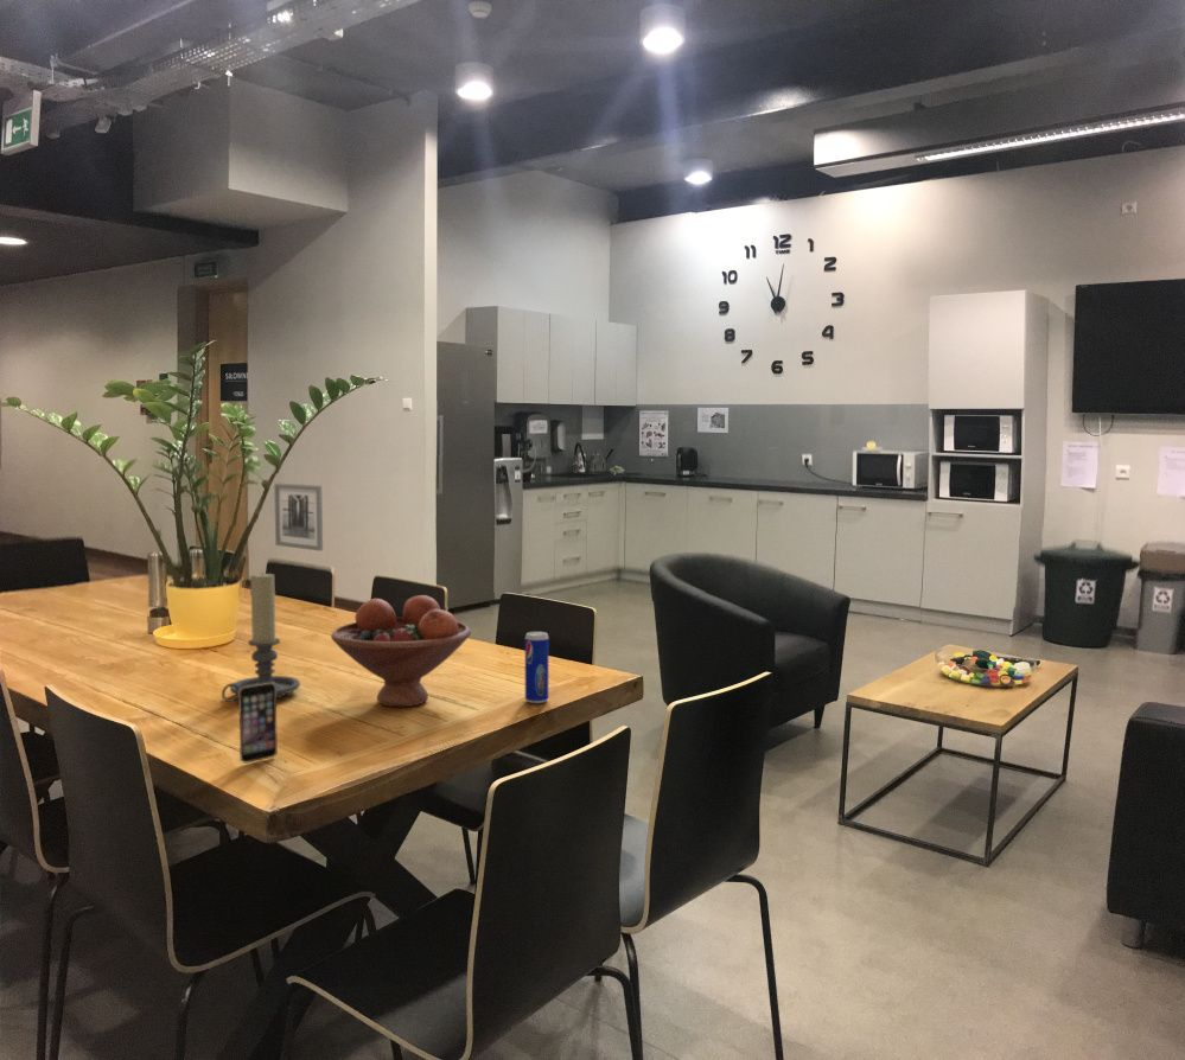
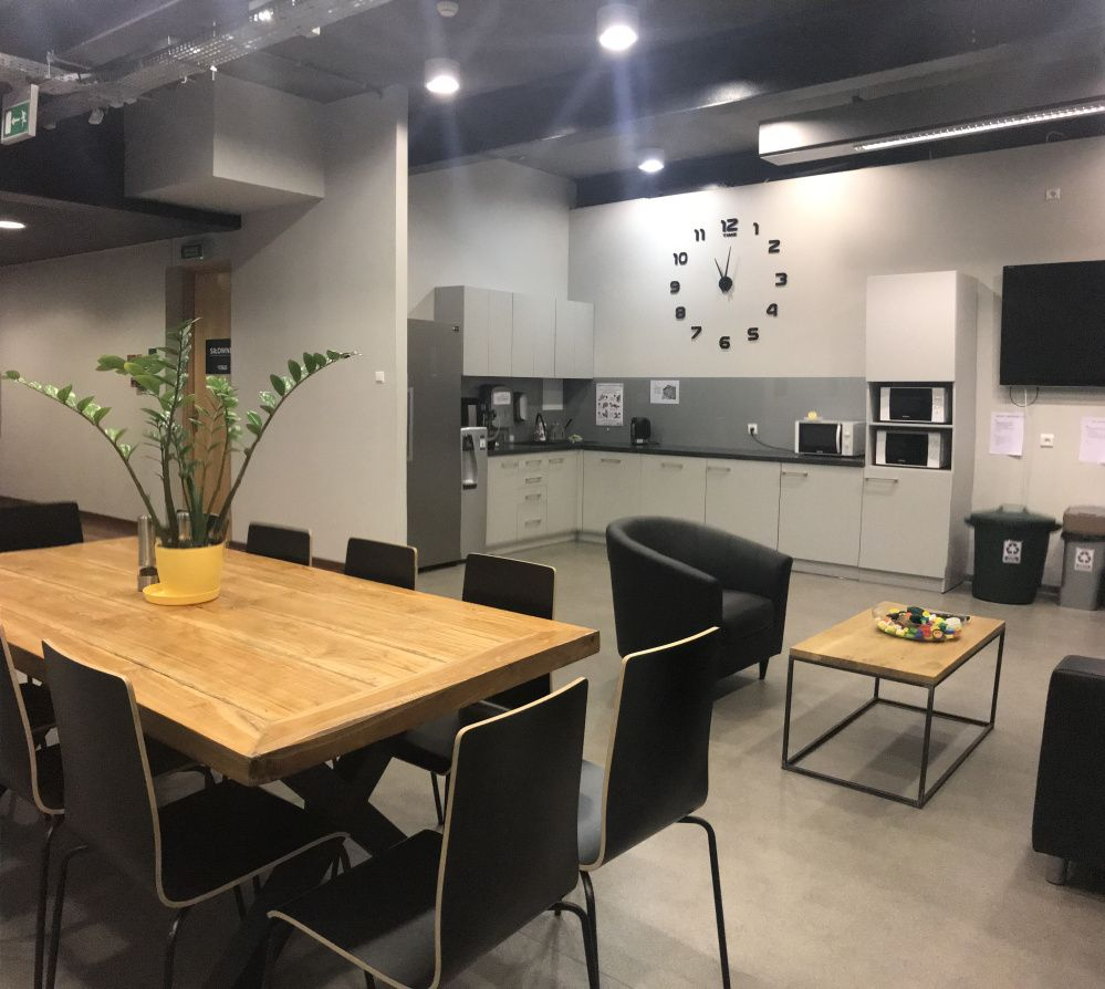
- fruit bowl (402, 651)
- smartphone (257, 722)
- wall art (298, 516)
- candle holder (257, 634)
- beverage can (536, 666)
